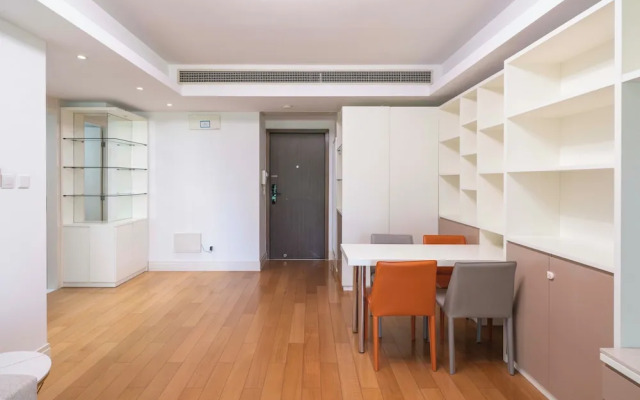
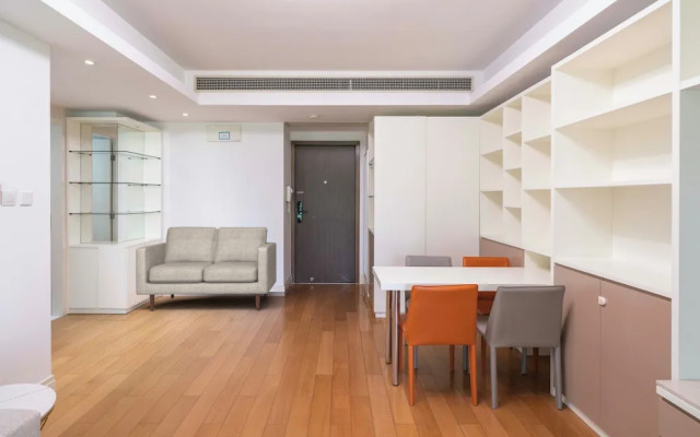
+ sofa (211, 265)
